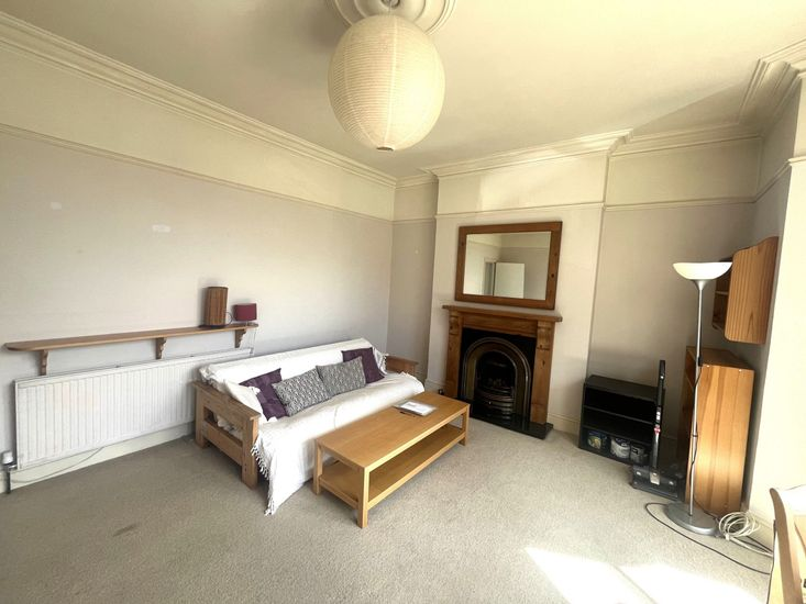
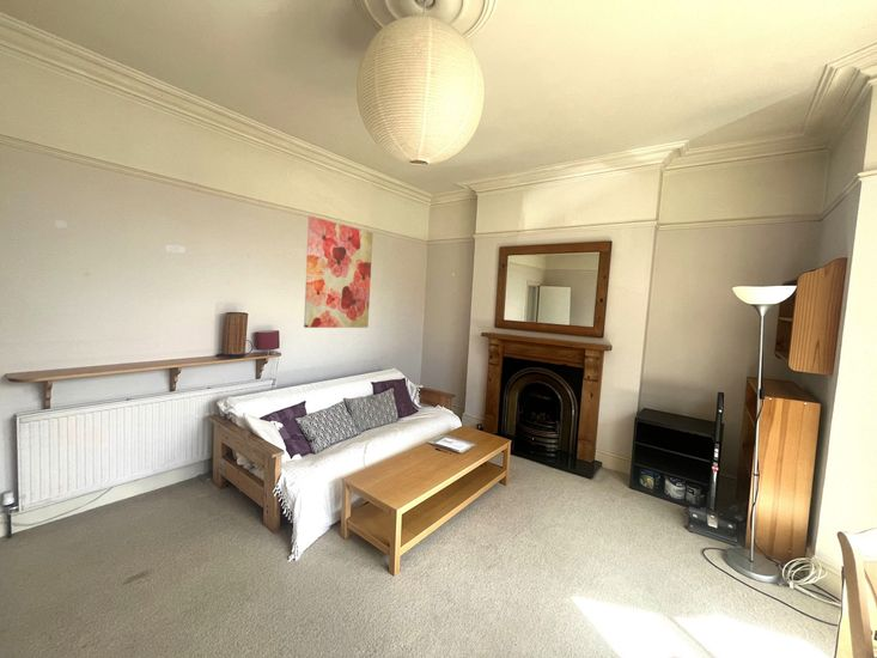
+ wall art (340, 276)
